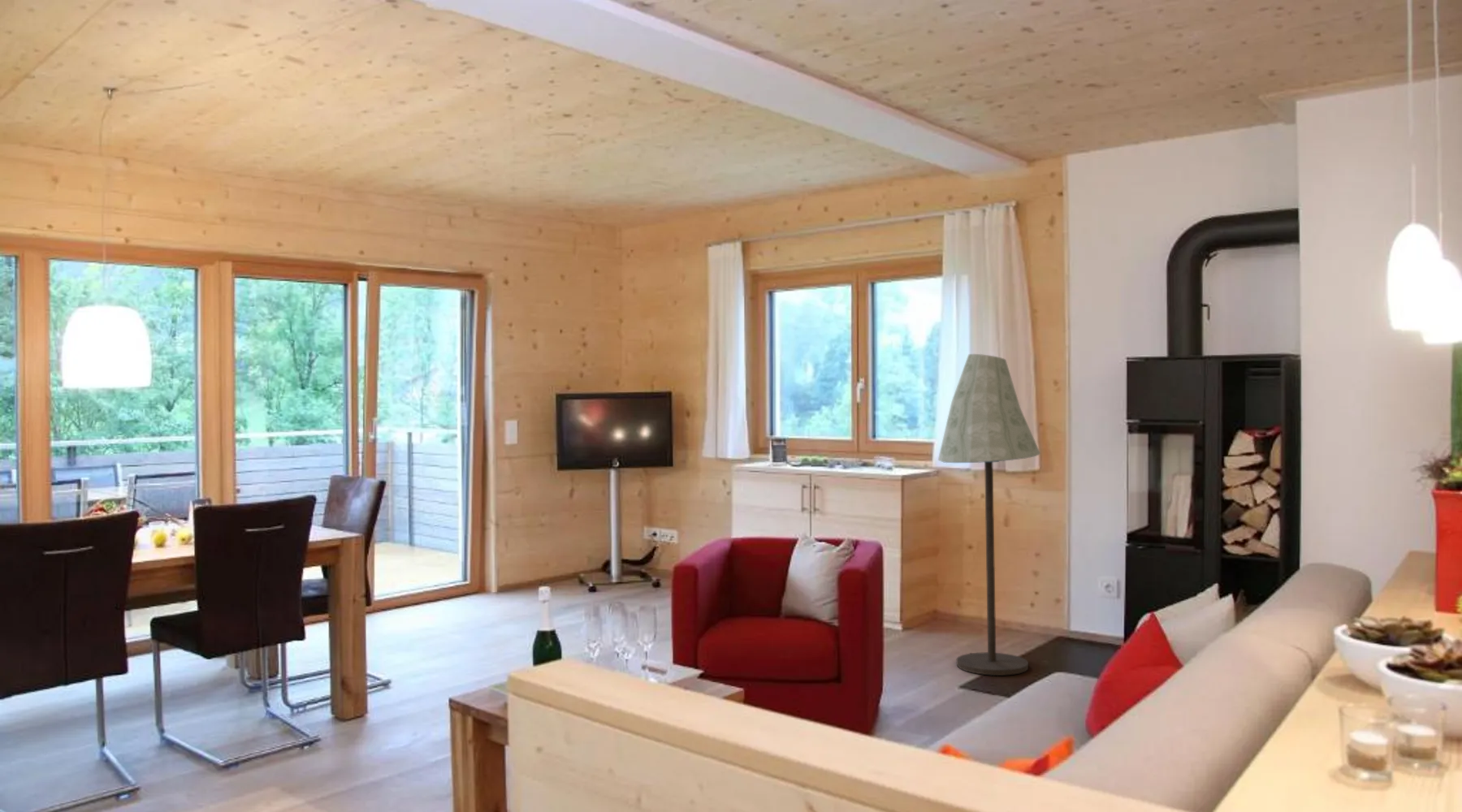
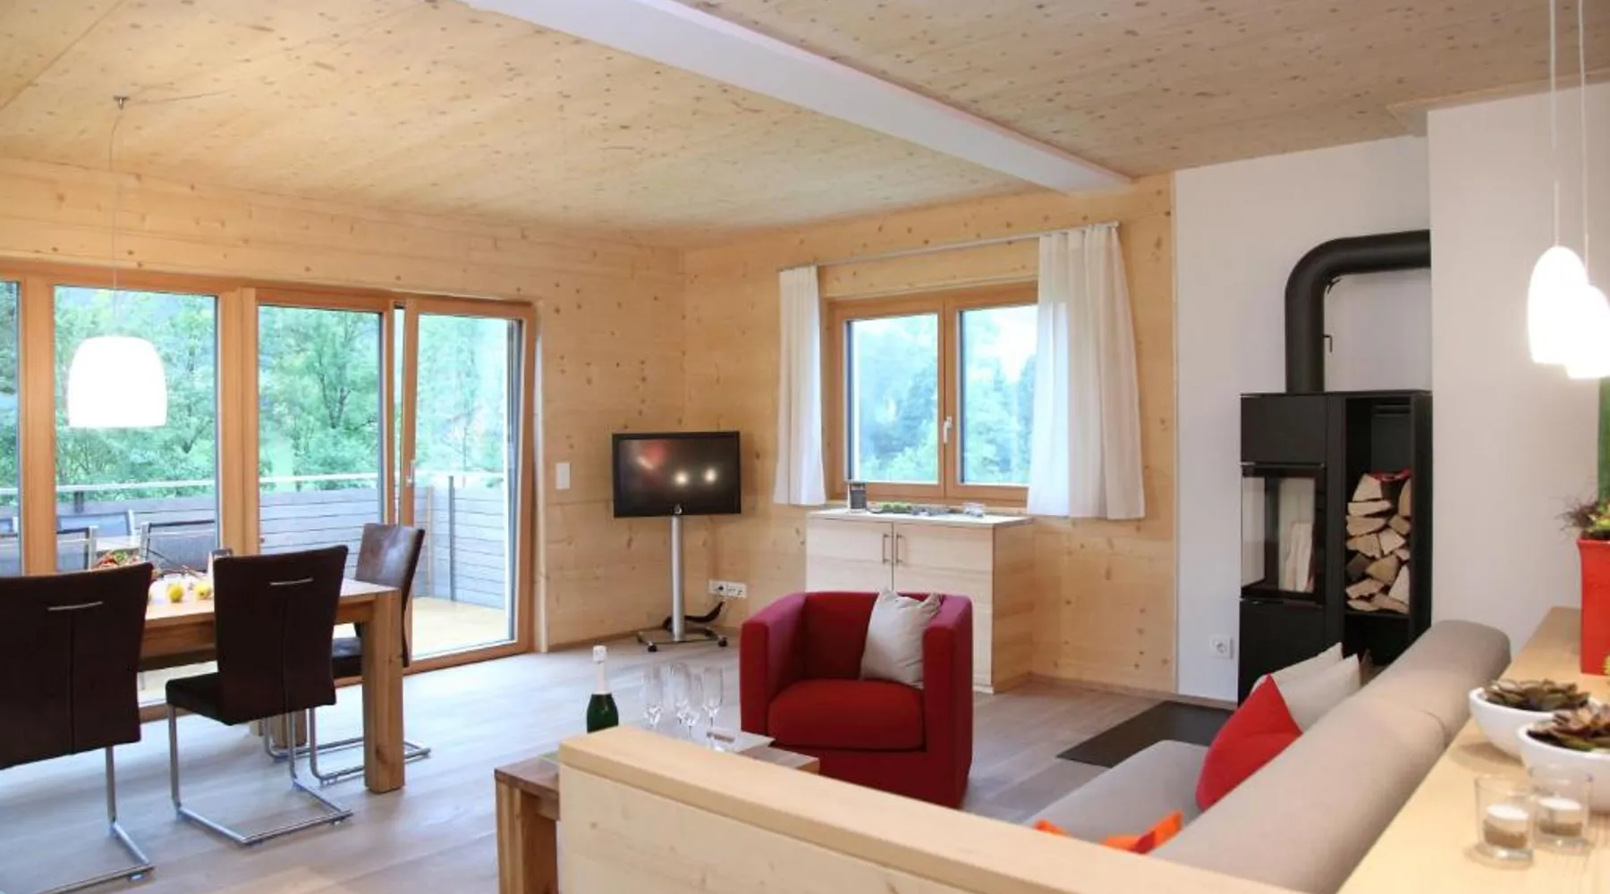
- floor lamp (989, 510)
